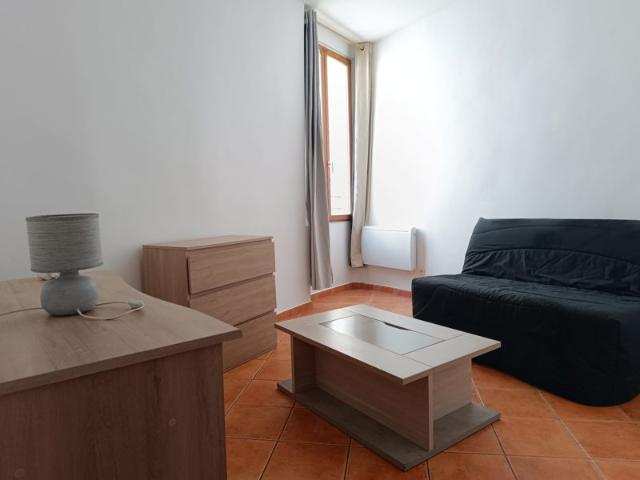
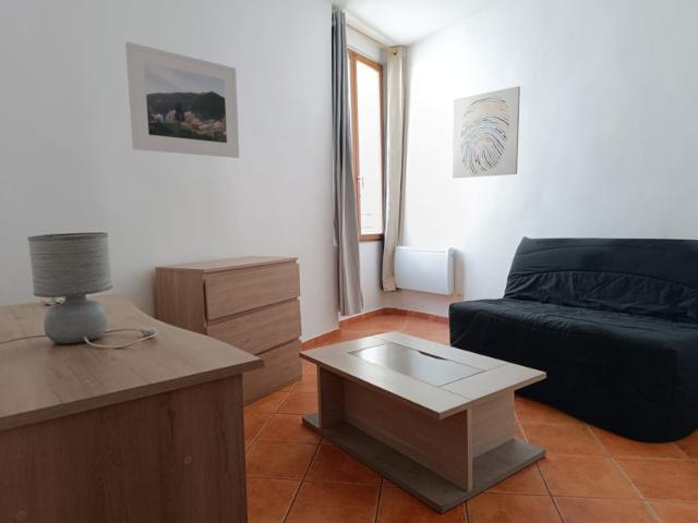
+ wall art (483, 135)
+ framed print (188, 106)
